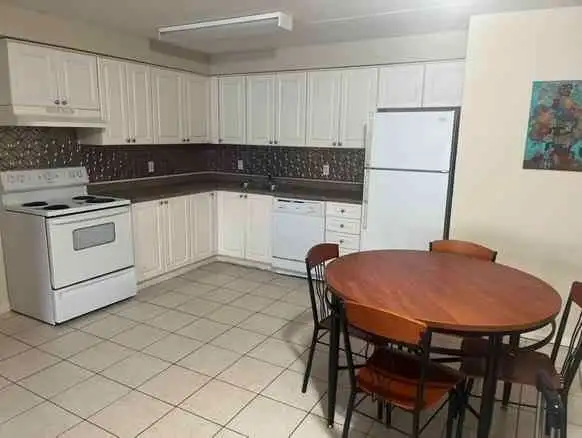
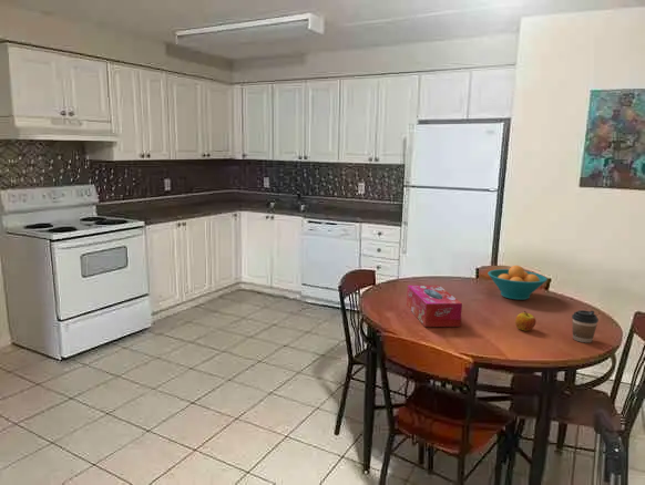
+ coffee cup (584, 324)
+ apple (525, 320)
+ fruit bowl (515, 281)
+ tissue box (432, 305)
